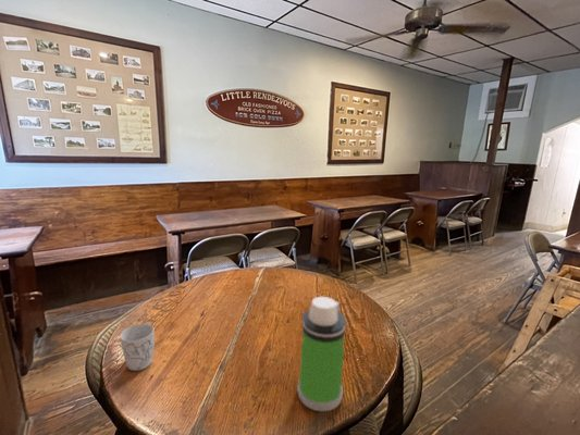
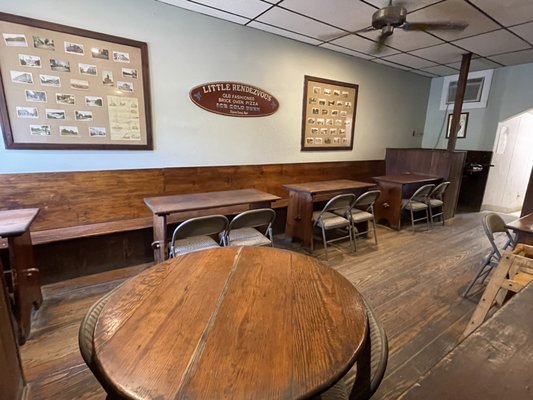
- mug (140, 344)
- water bottle (321, 348)
